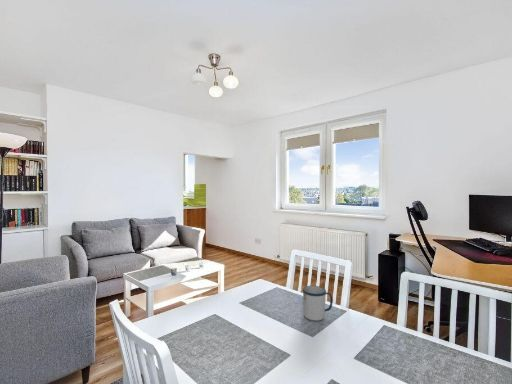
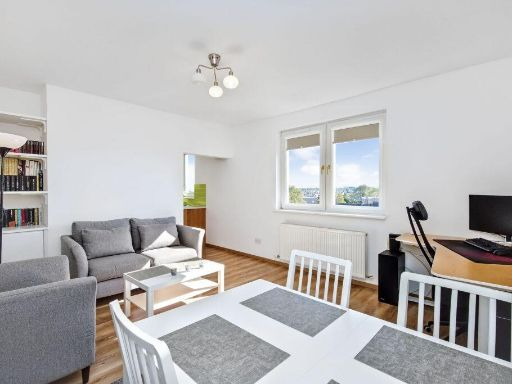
- mug (316, 302)
